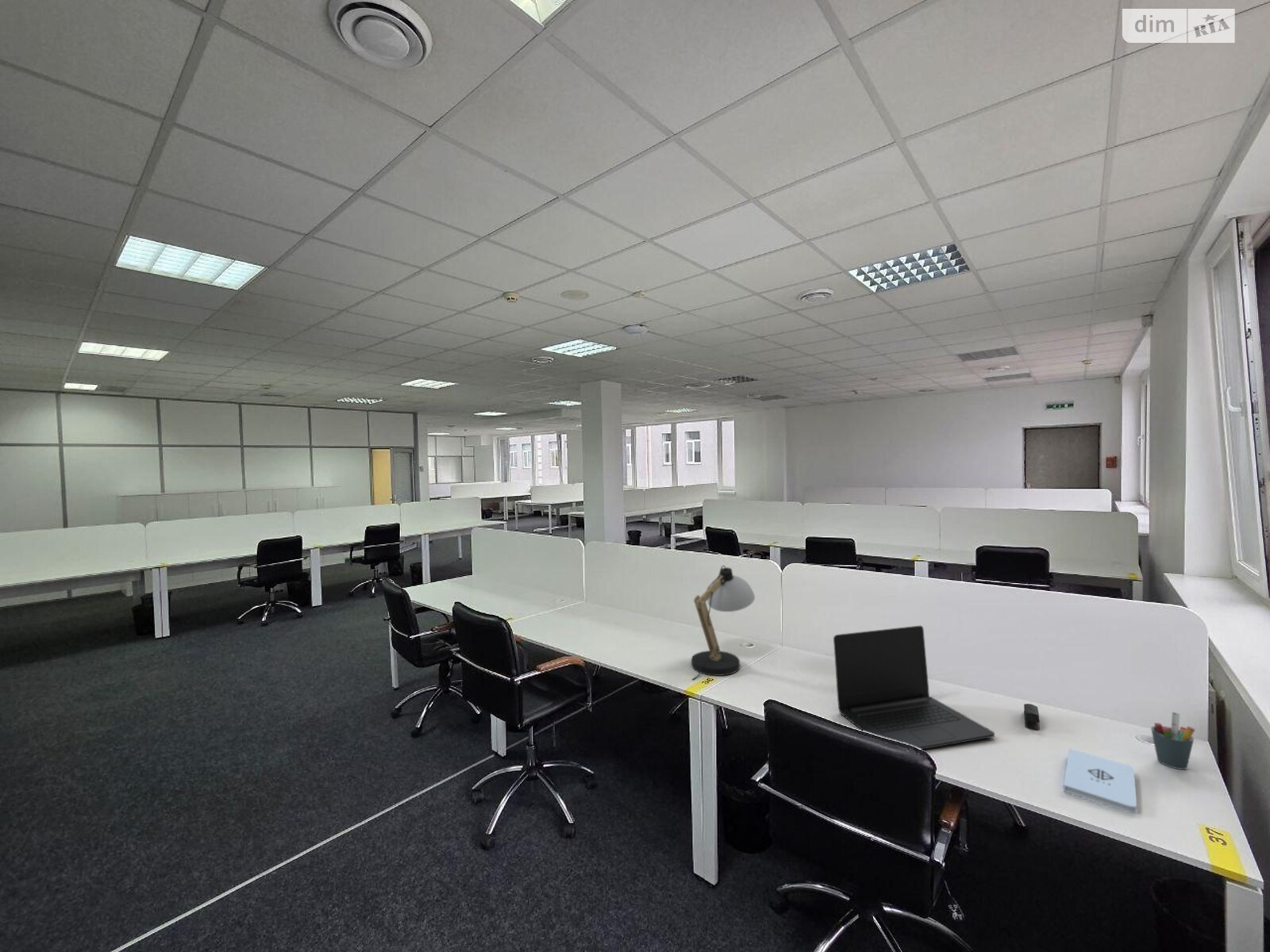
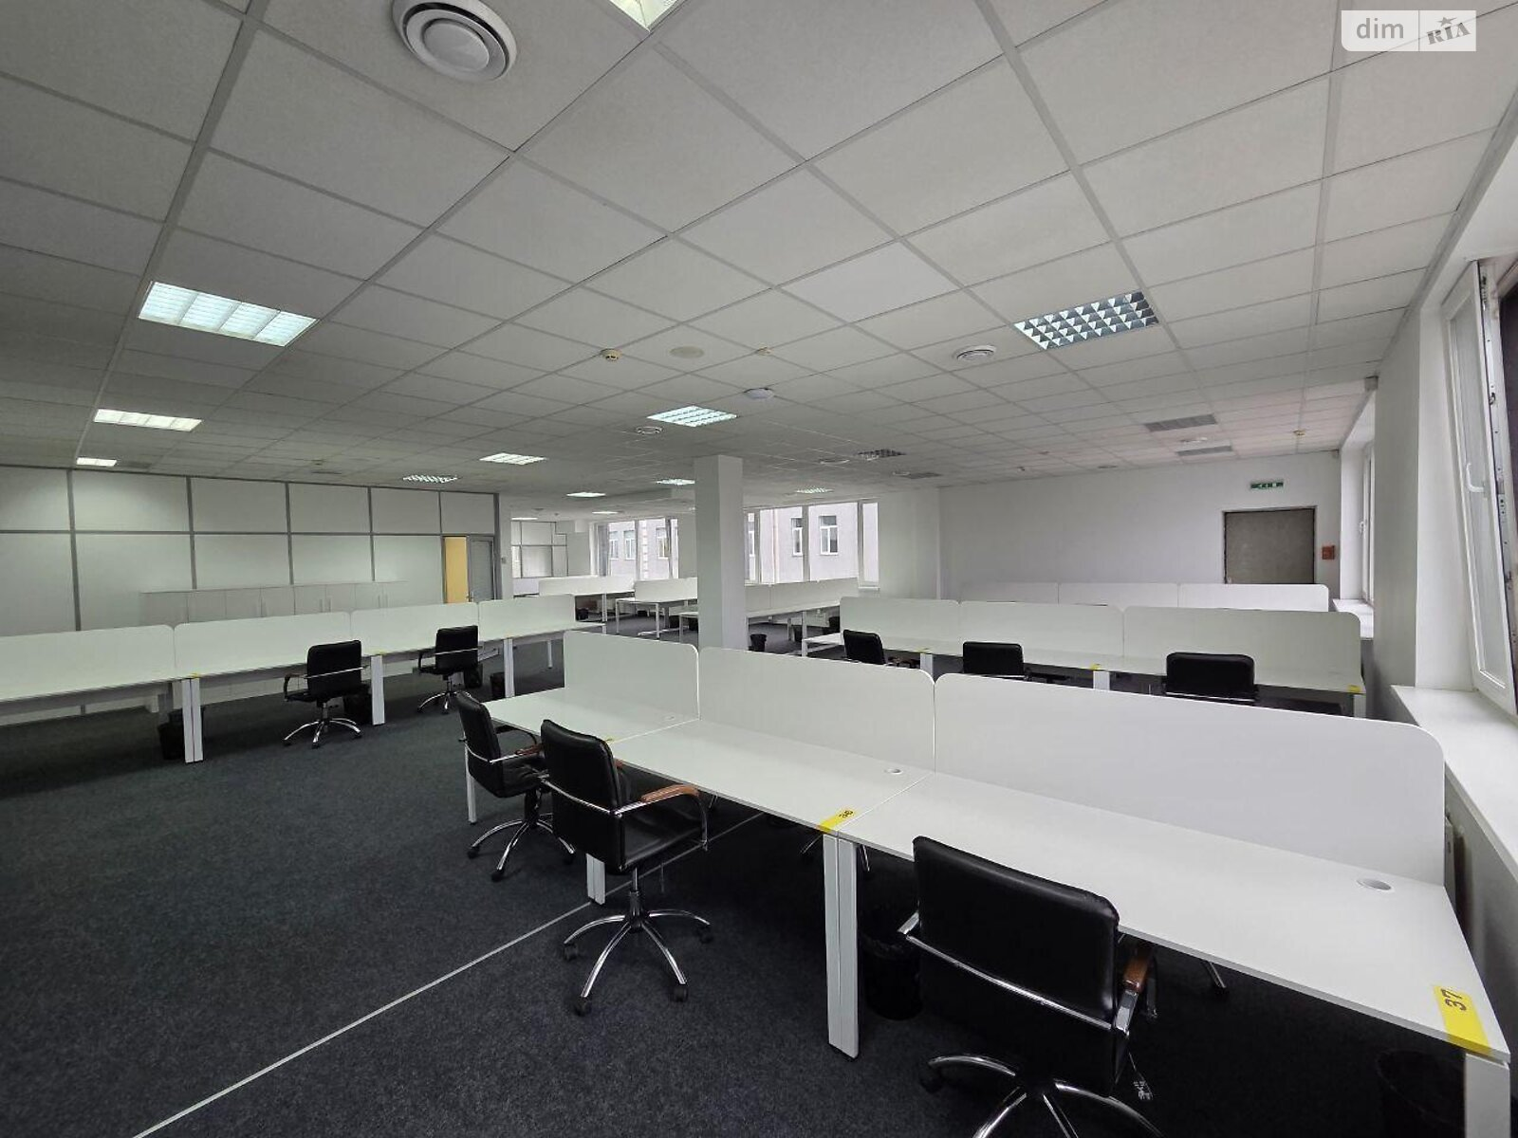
- notepad (1099, 778)
- stapler (1031, 713)
- desk lamp (720, 611)
- pen holder (1172, 740)
- laptop (909, 683)
